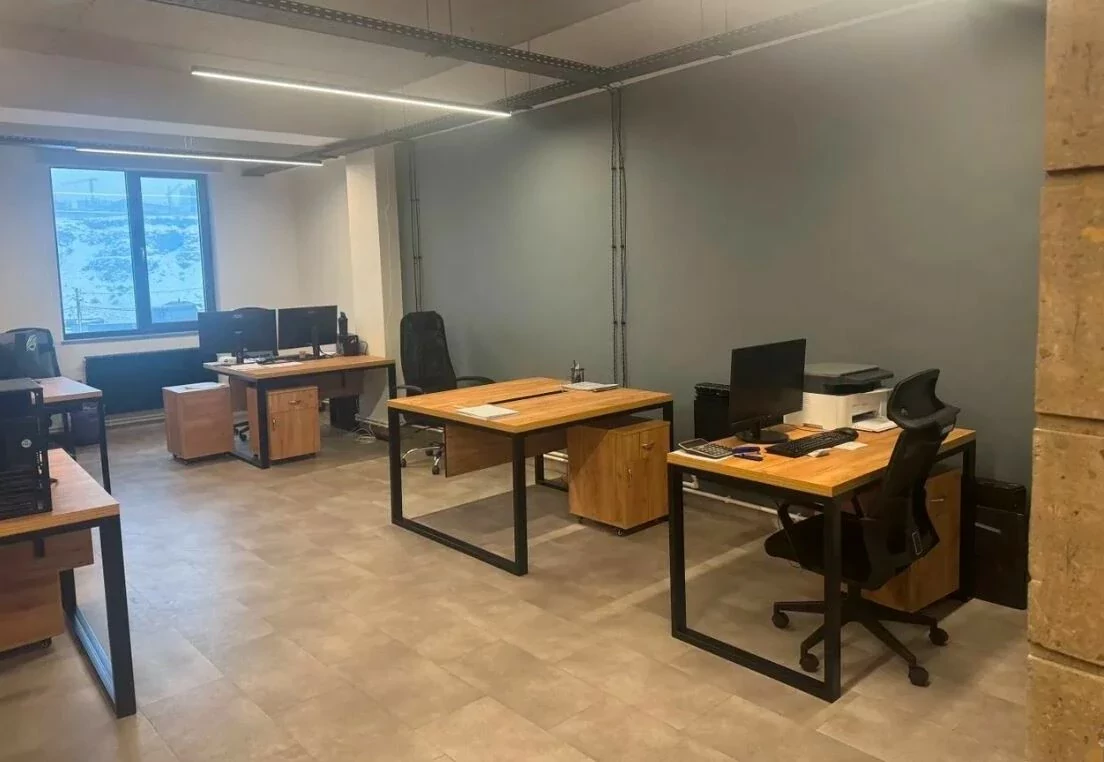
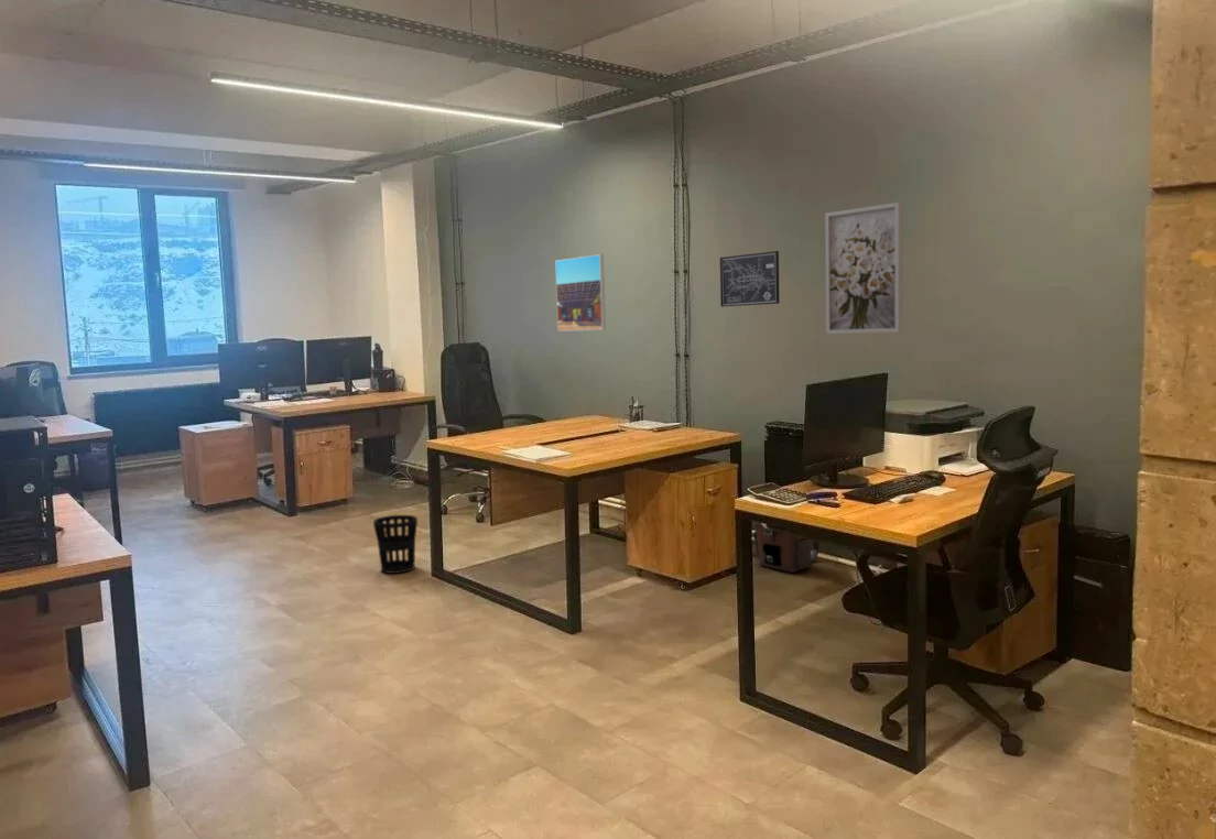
+ wastebasket (397, 544)
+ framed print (579, 294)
+ wall art (862, 271)
+ backpack (785, 533)
+ wall art (748, 280)
